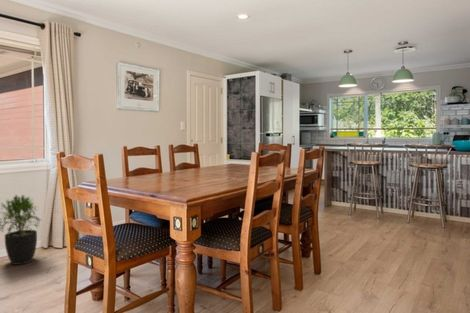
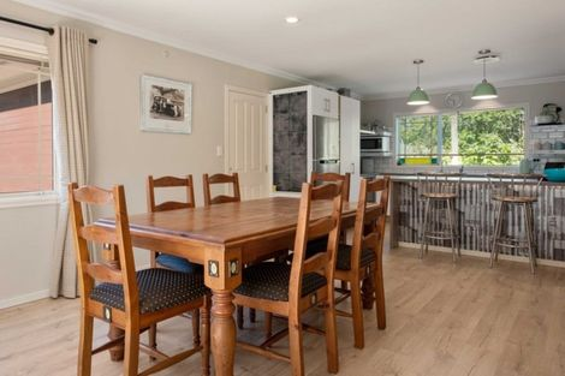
- potted plant (17, 228)
